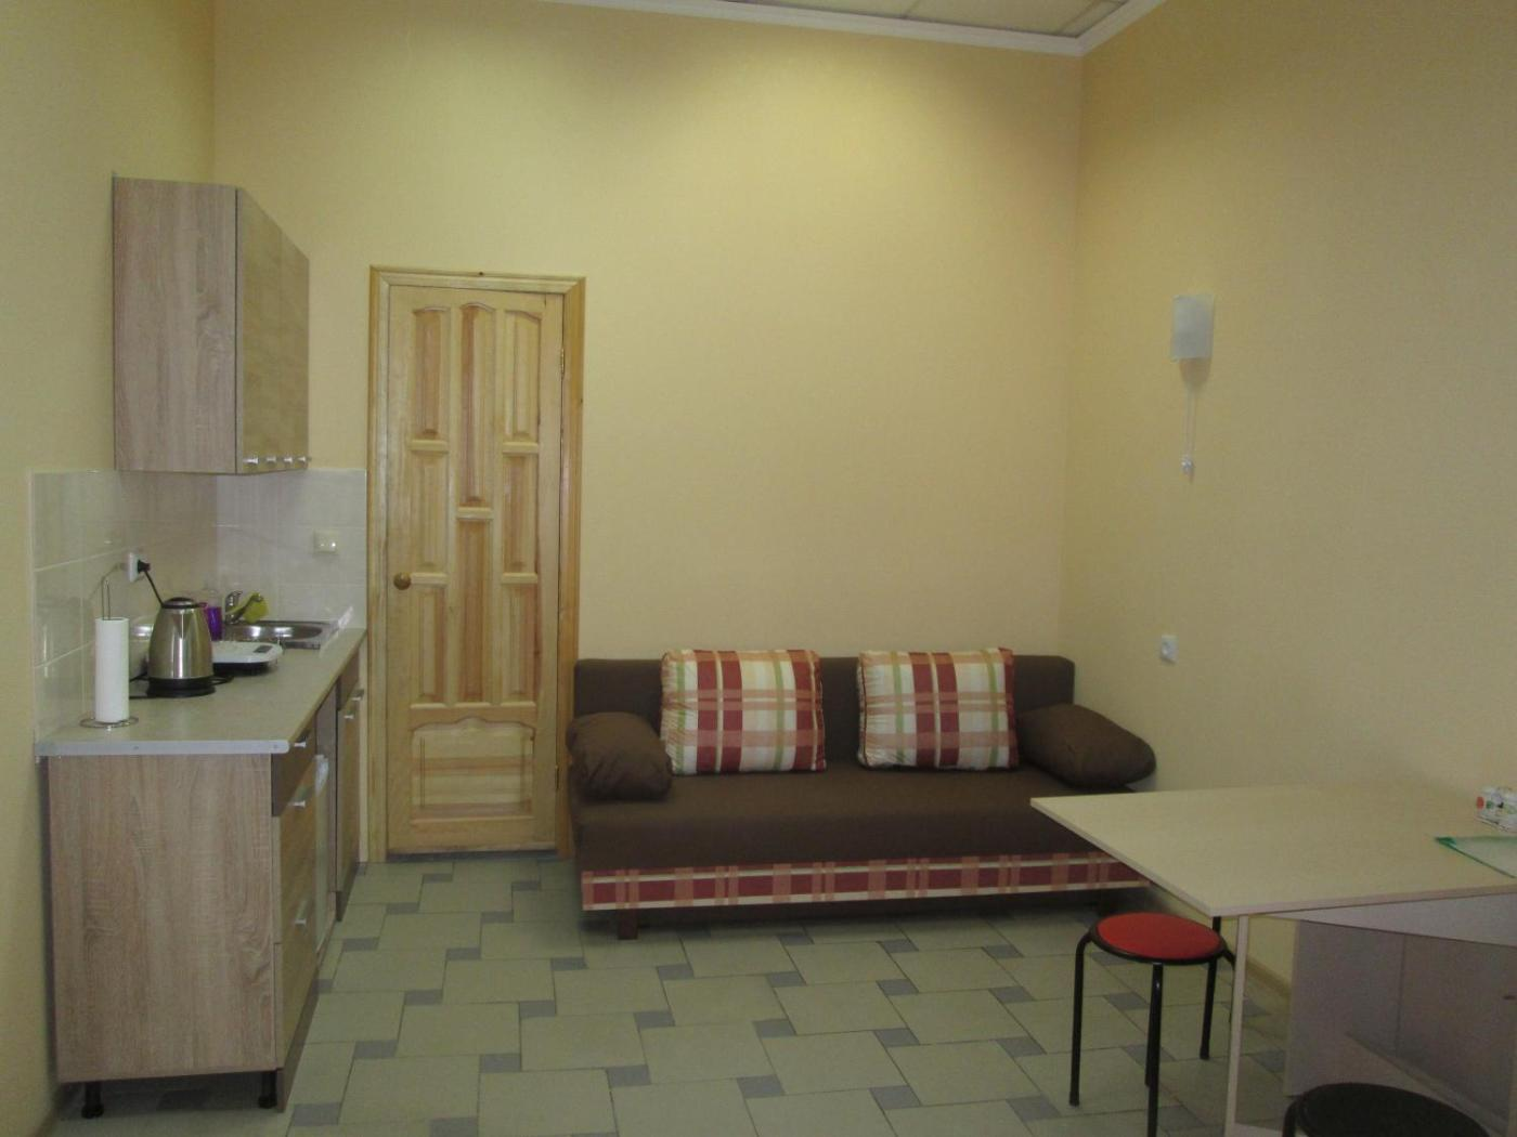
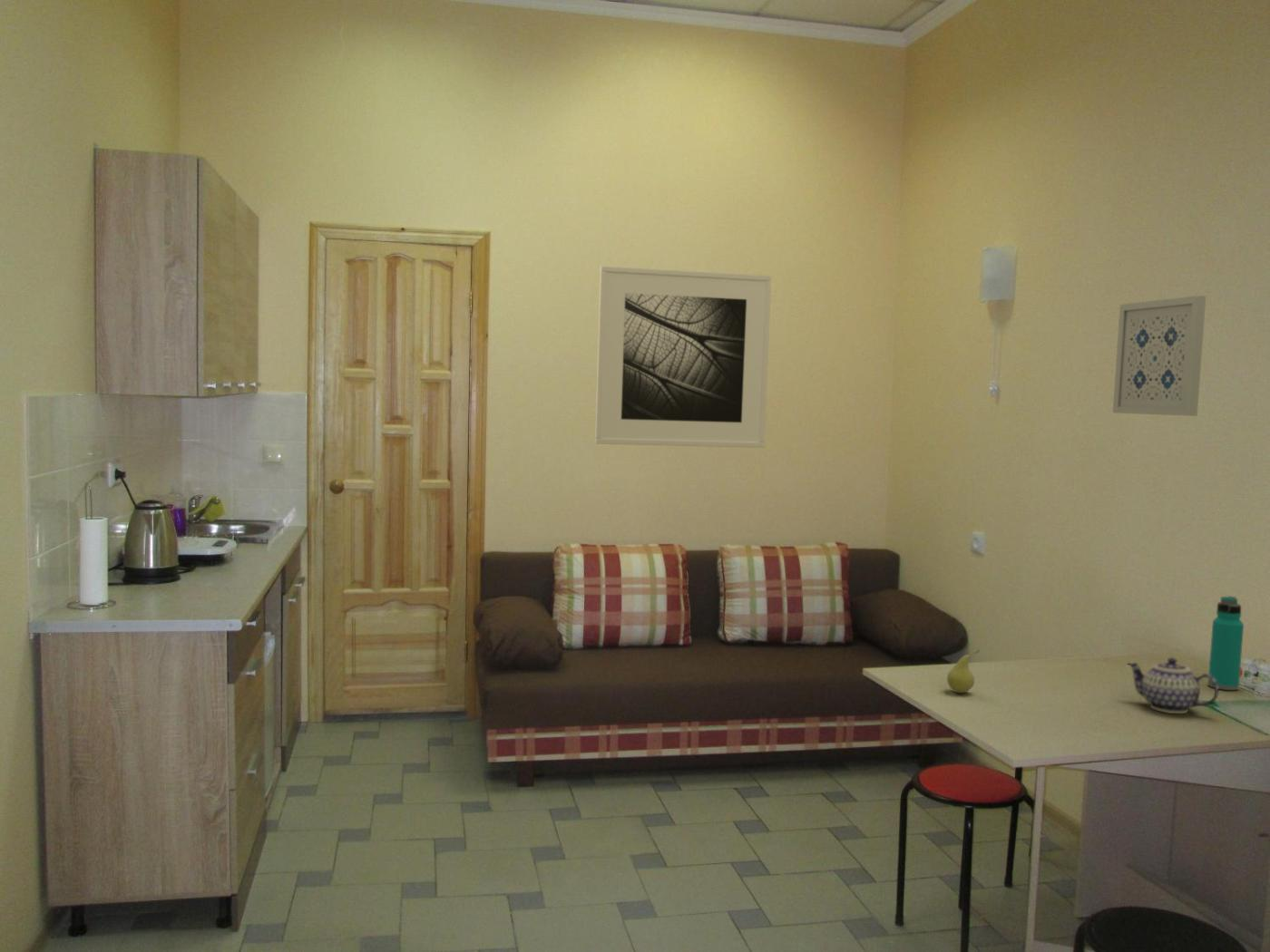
+ wall art (1157, 357)
+ teapot (1170, 683)
+ fruit (962, 670)
+ water bottle (1226, 641)
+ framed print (684, 358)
